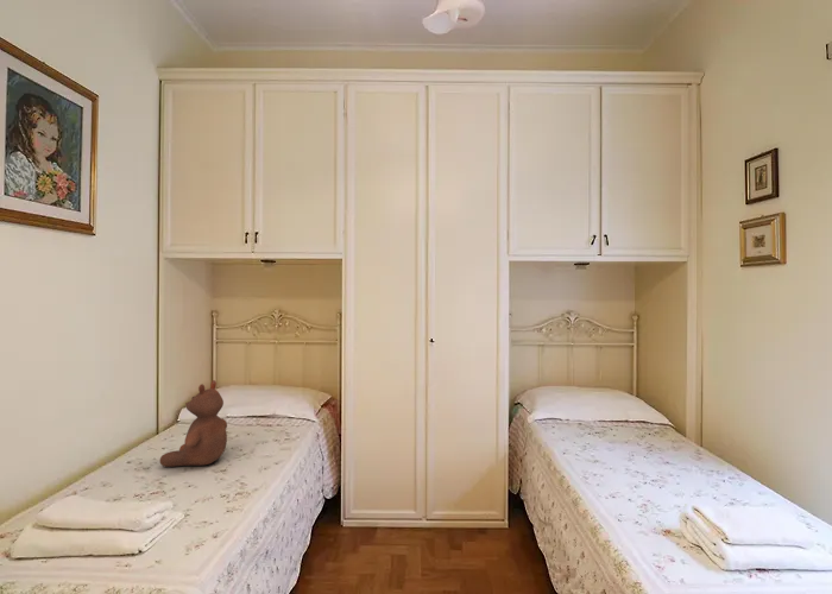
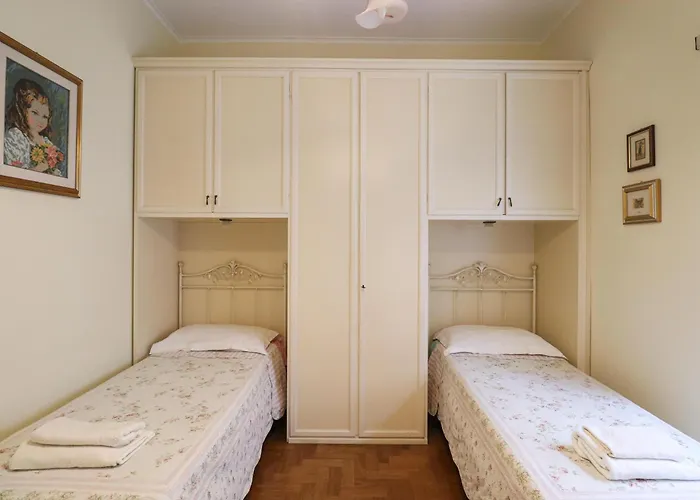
- stuffed bear (195, 422)
